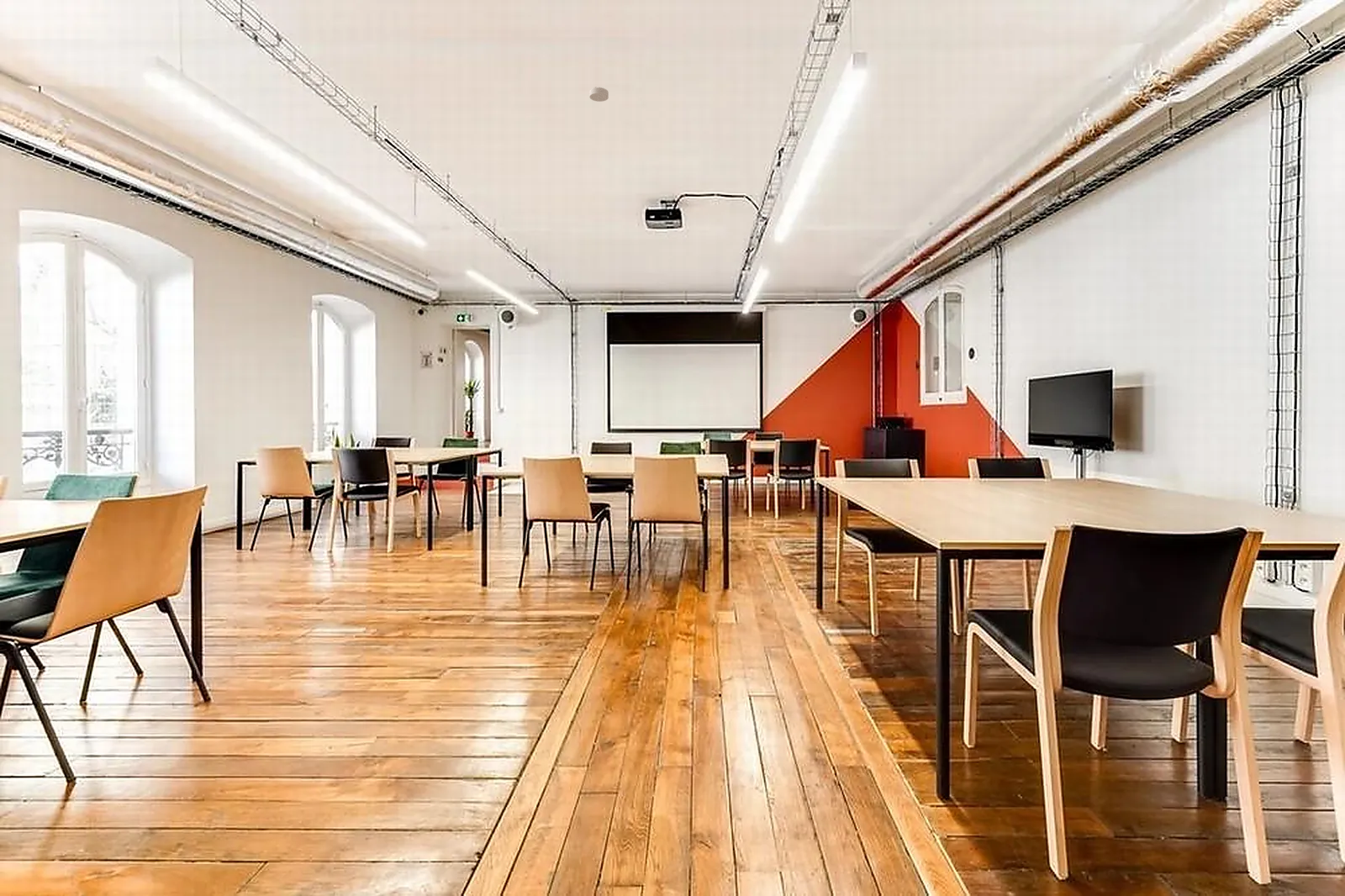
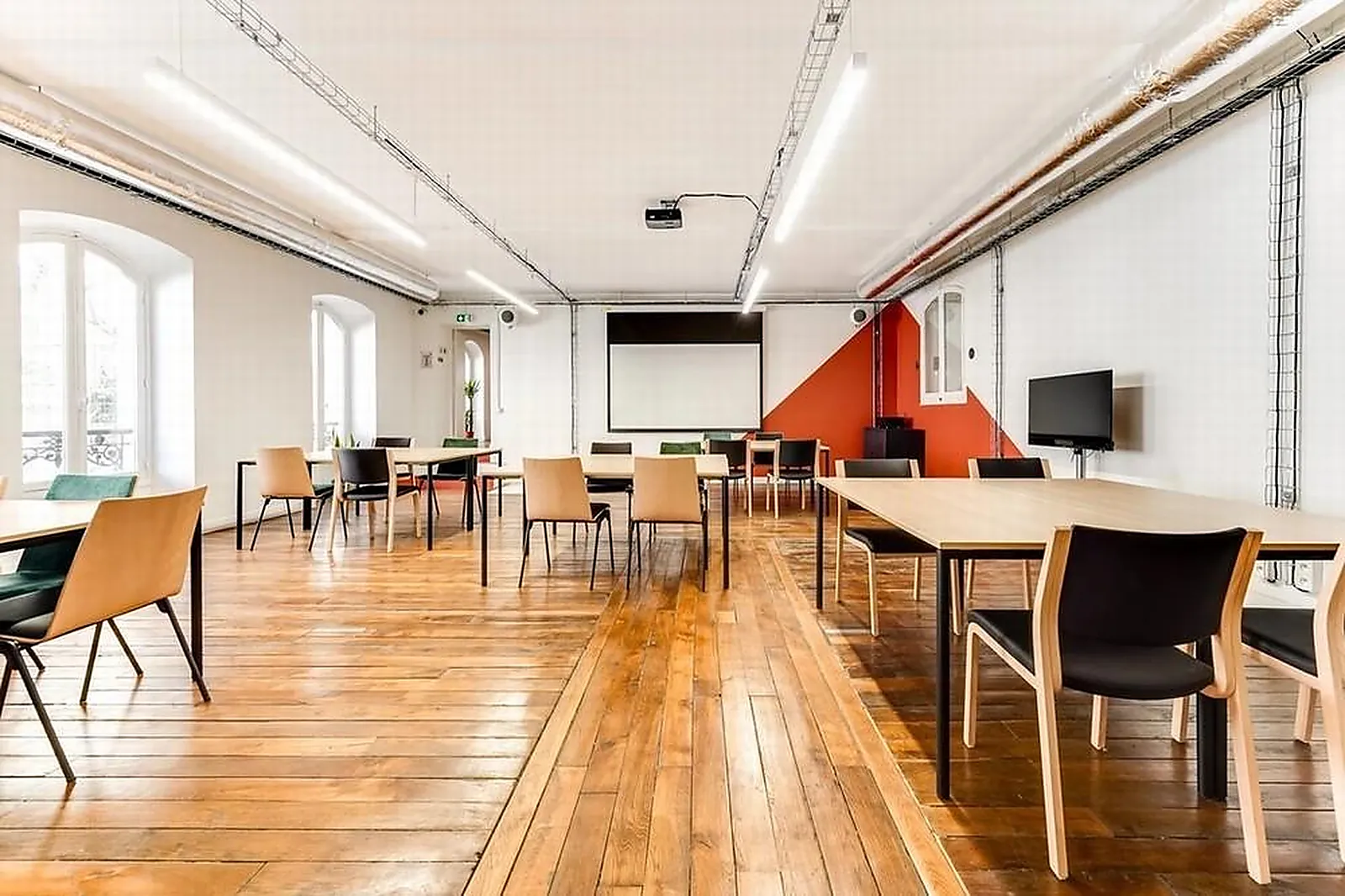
- smoke detector (599, 92)
